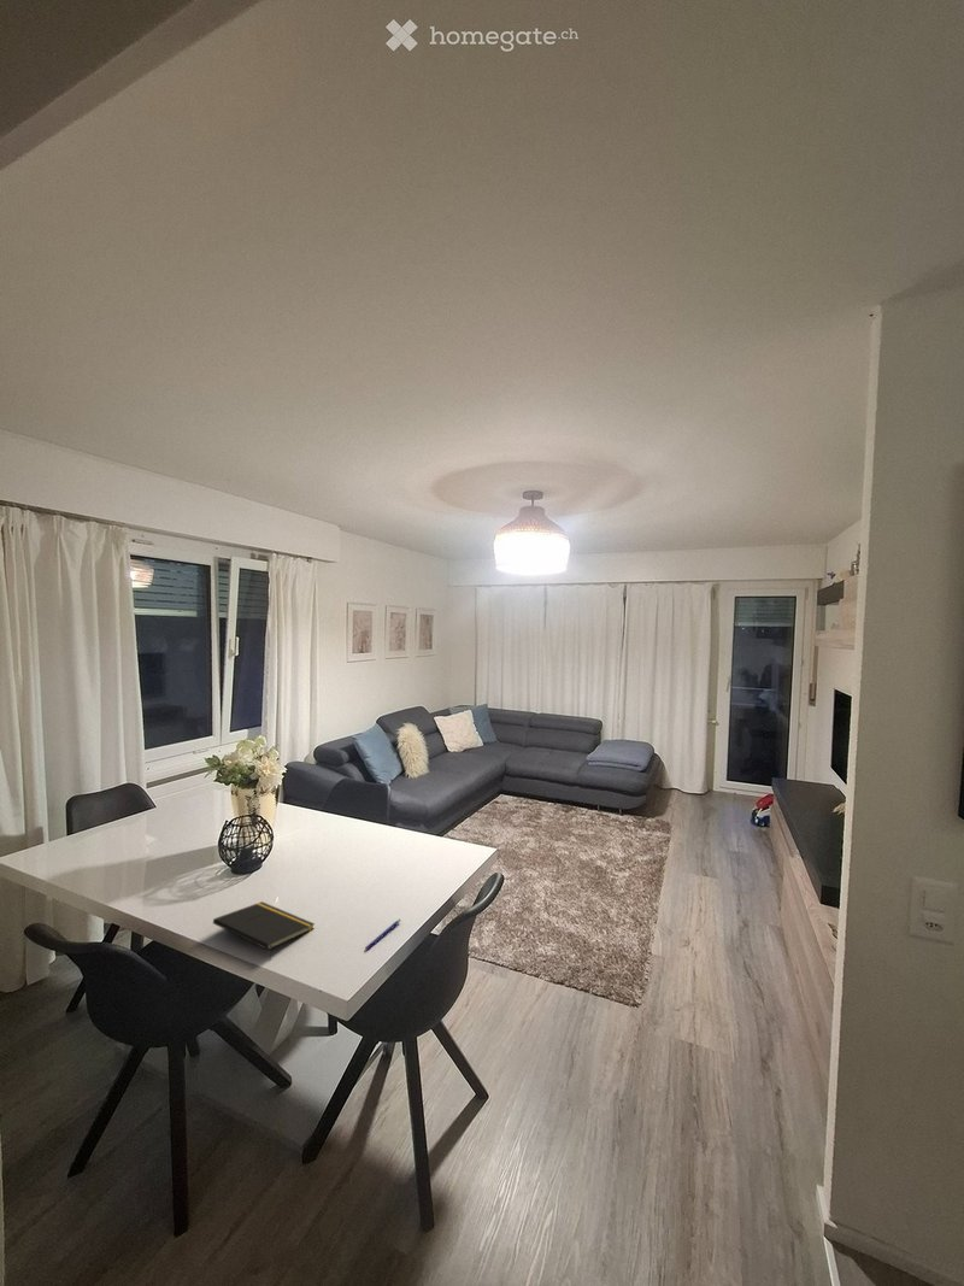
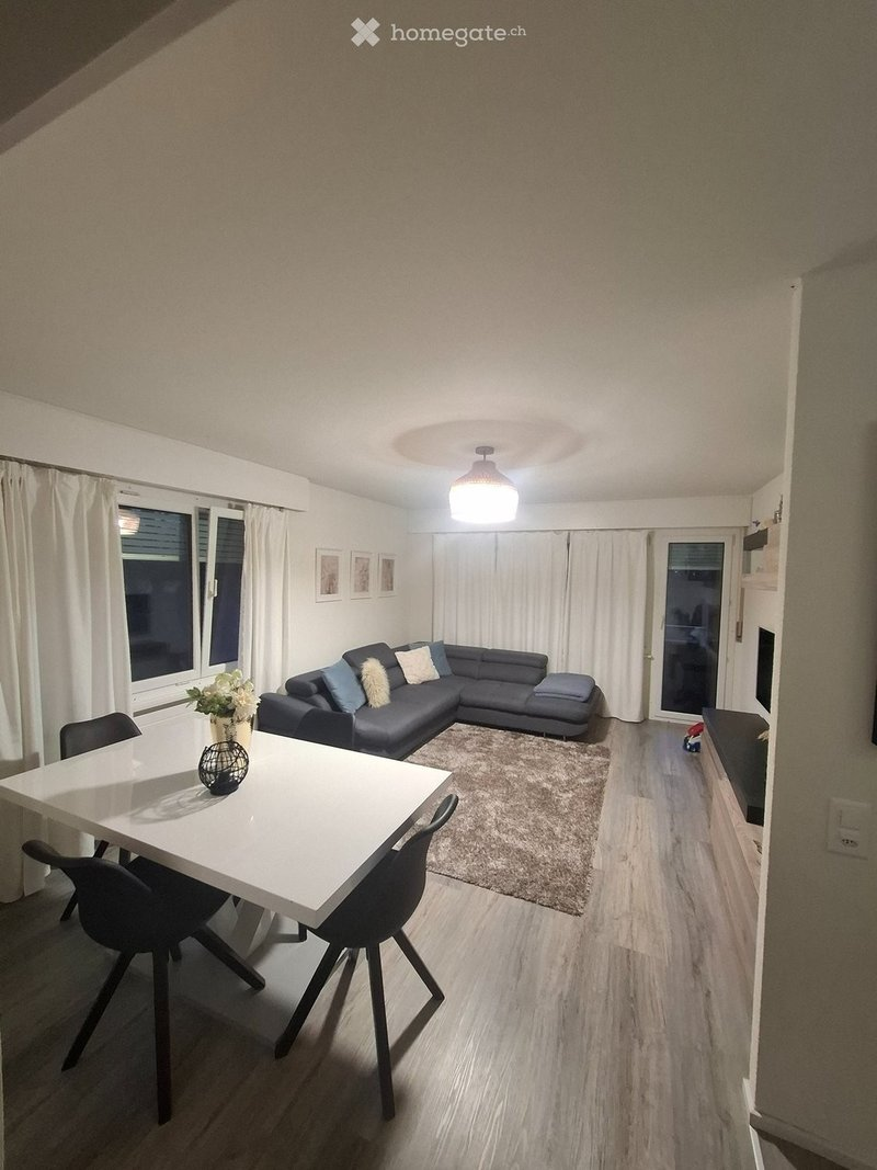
- pen (383, 933)
- notepad (264, 923)
